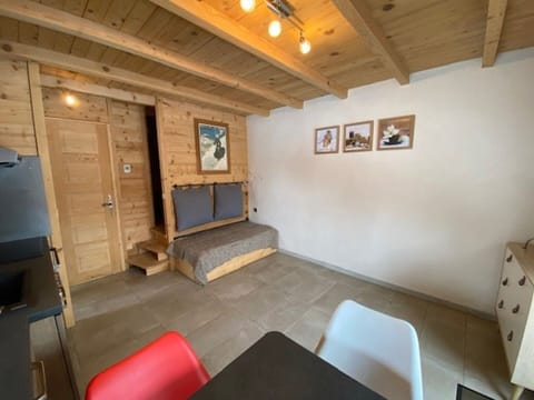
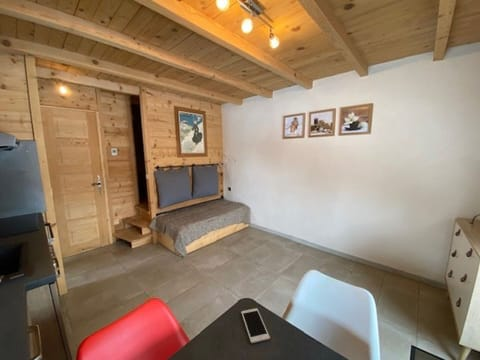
+ cell phone (254, 324)
